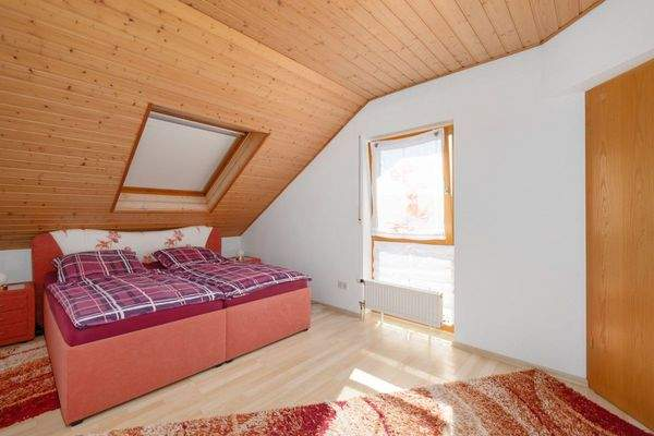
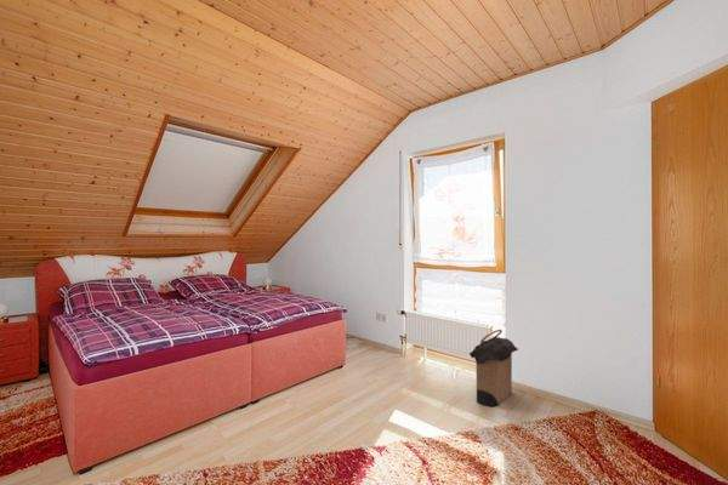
+ laundry hamper (493, 360)
